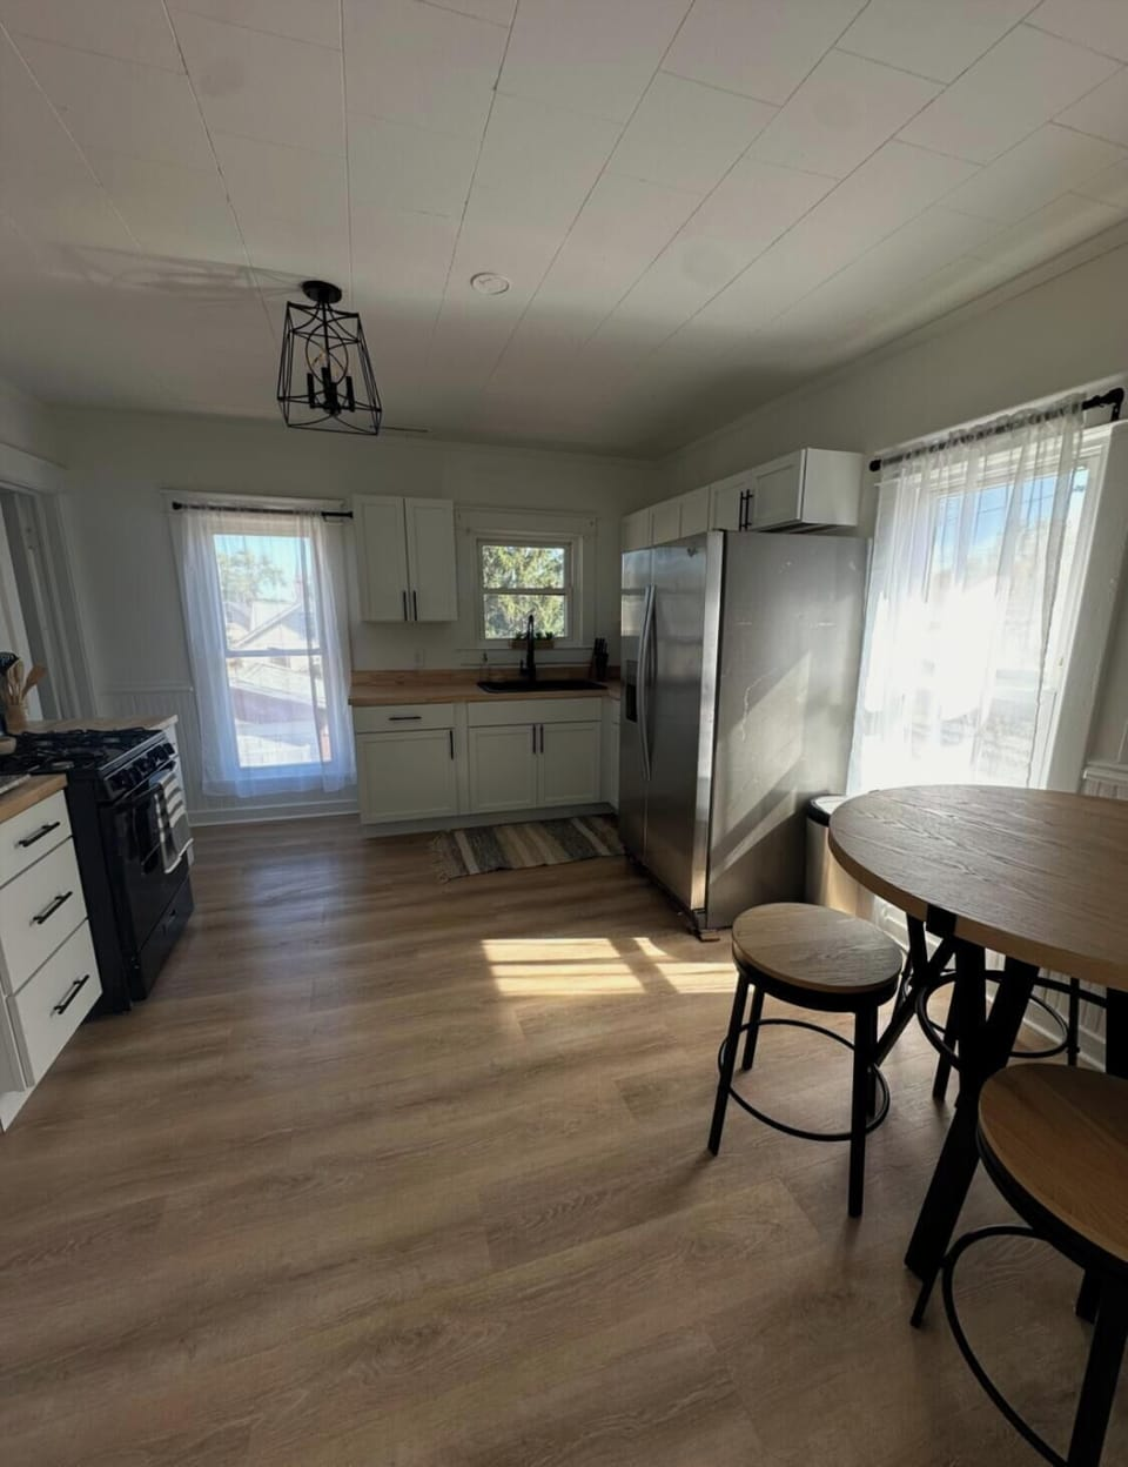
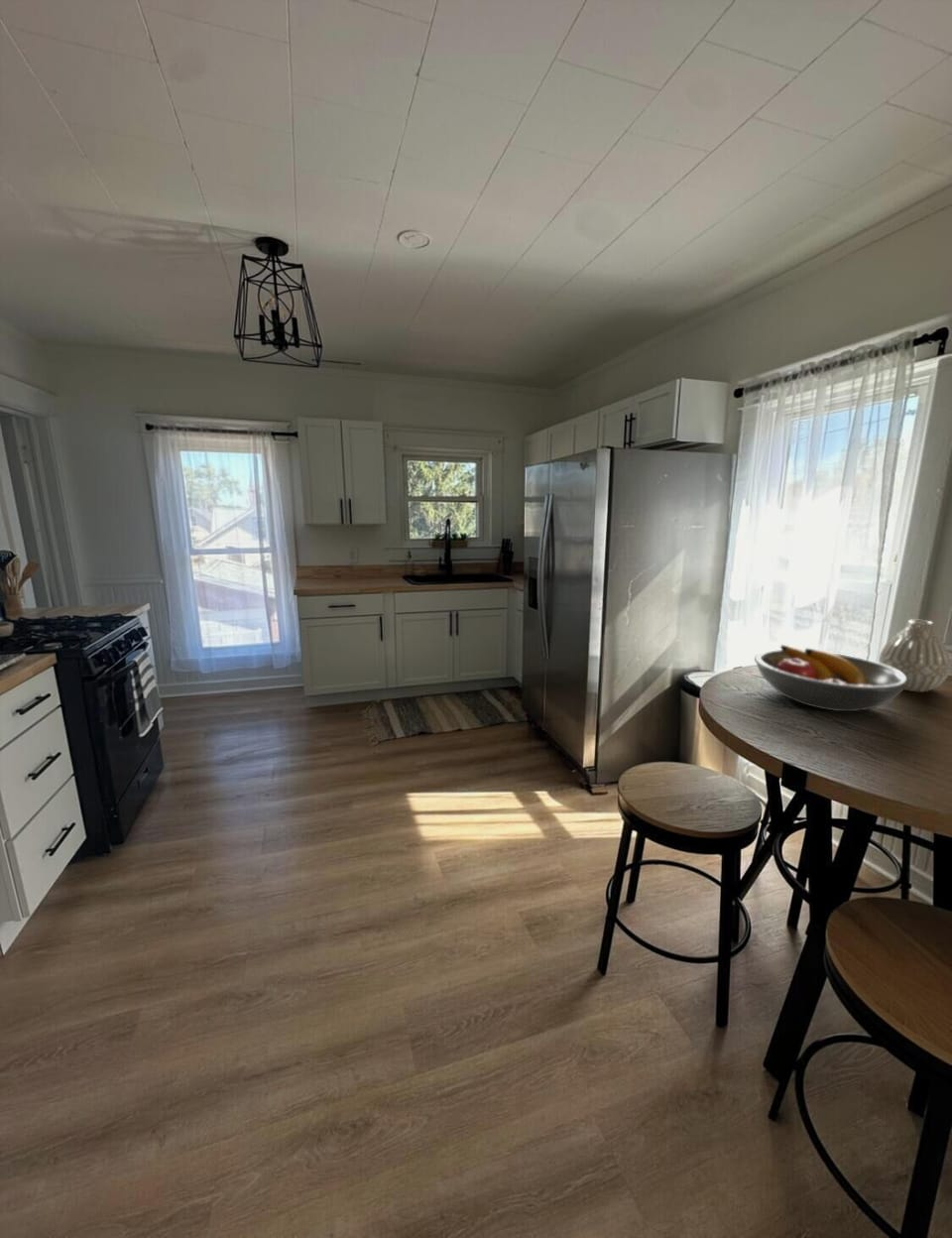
+ fruit bowl (824, 679)
+ vase (914, 654)
